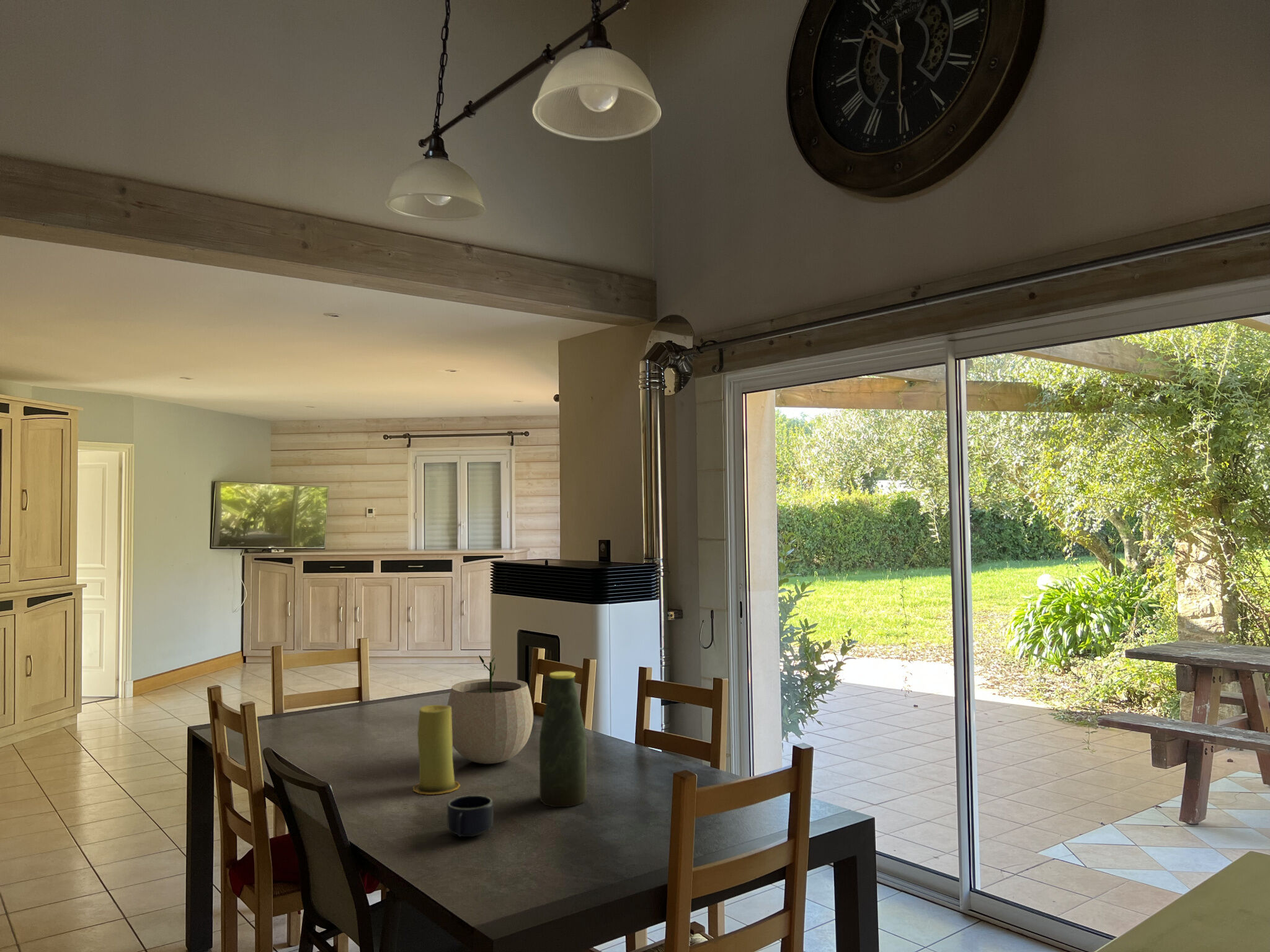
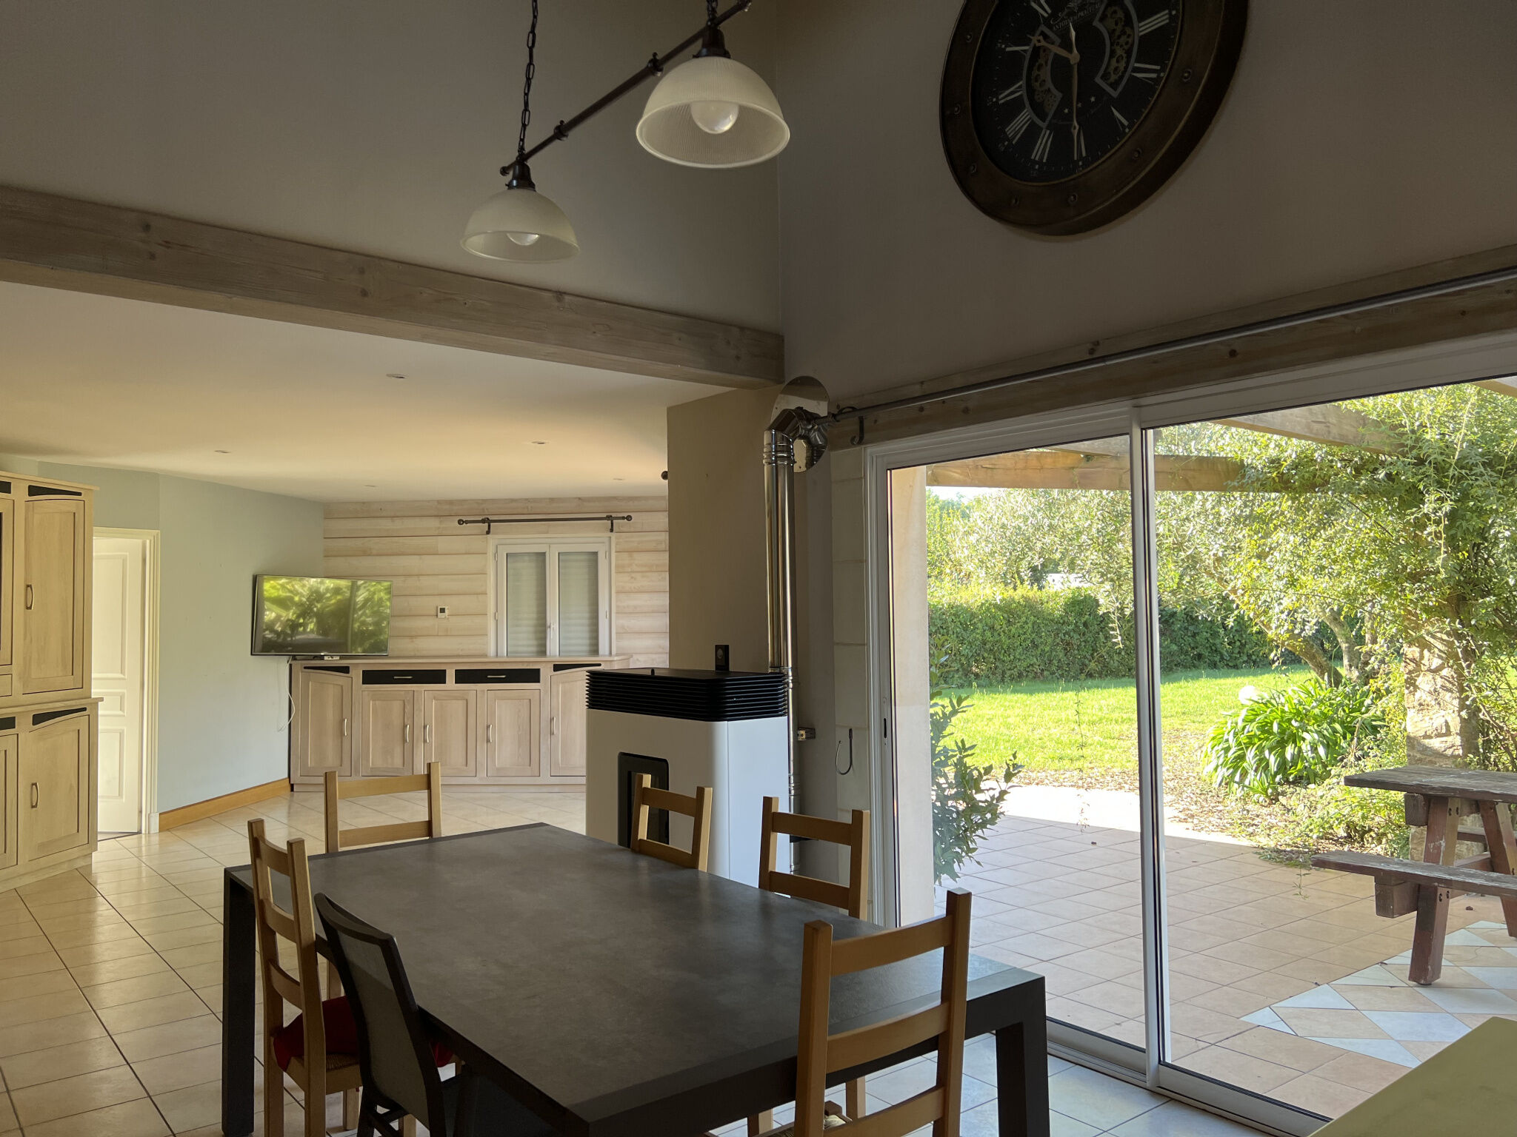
- bottle (562, 736)
- plant pot (490, 706)
- mug (468, 819)
- candle (436, 747)
